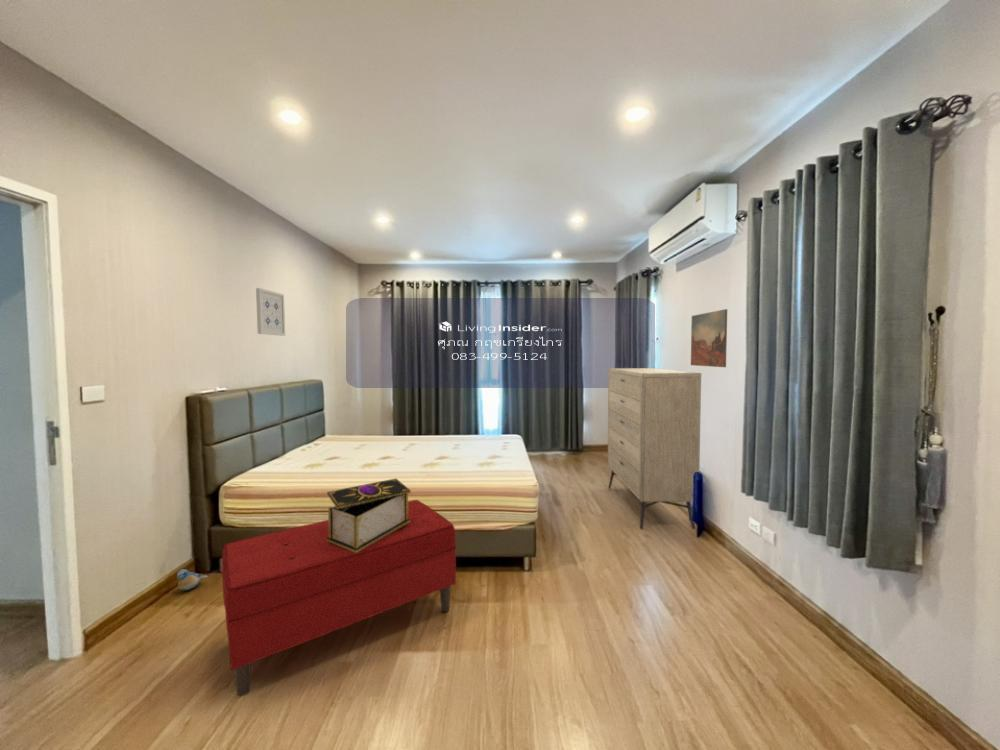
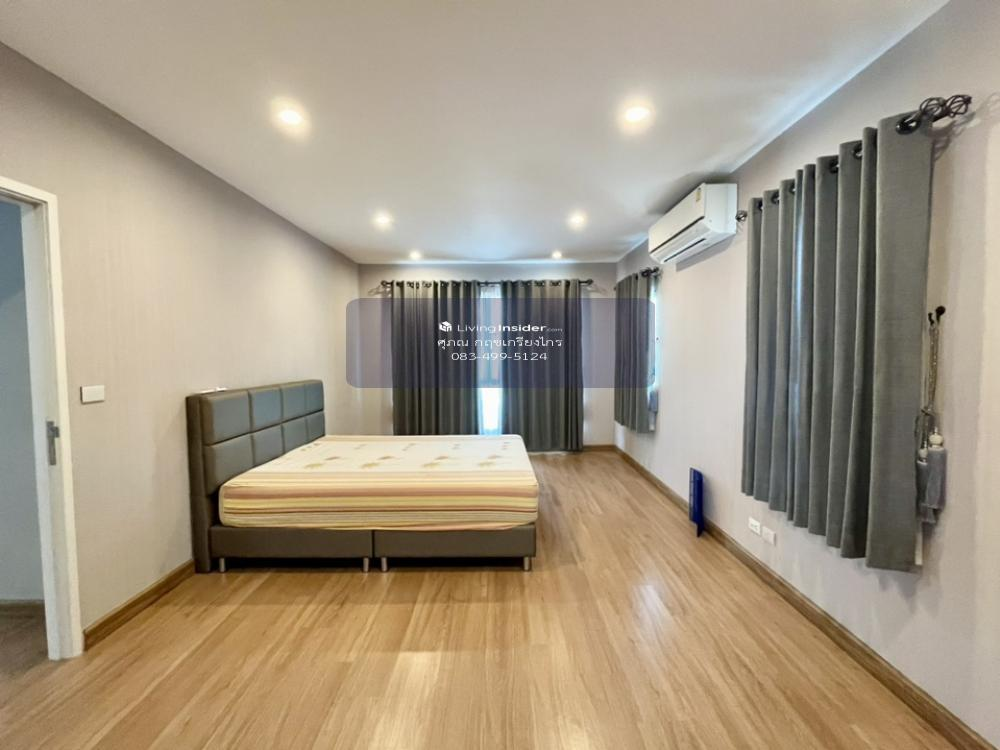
- decorative box (368, 509)
- wall art (271, 313)
- wall art (707, 339)
- bench (346, 579)
- dresser (647, 438)
- plush toy (190, 577)
